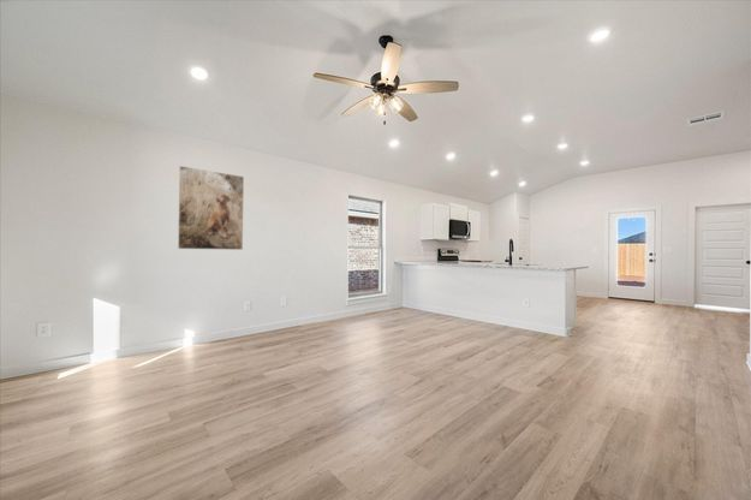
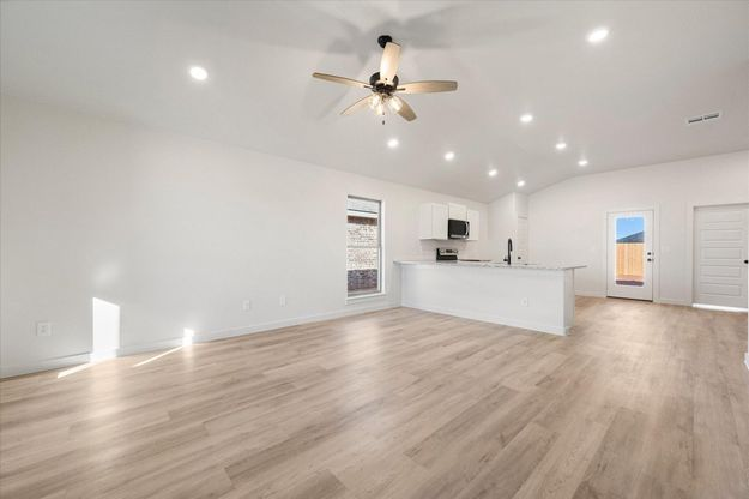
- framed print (213, 210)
